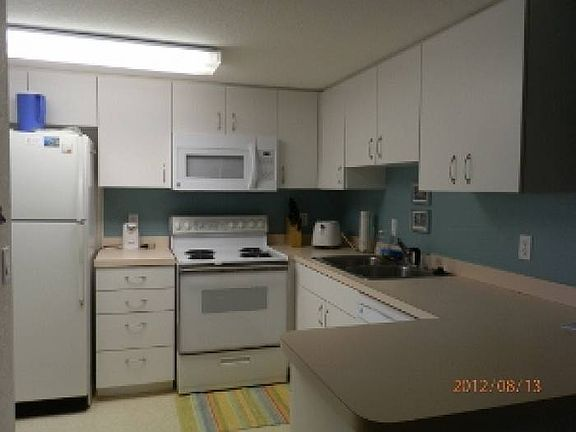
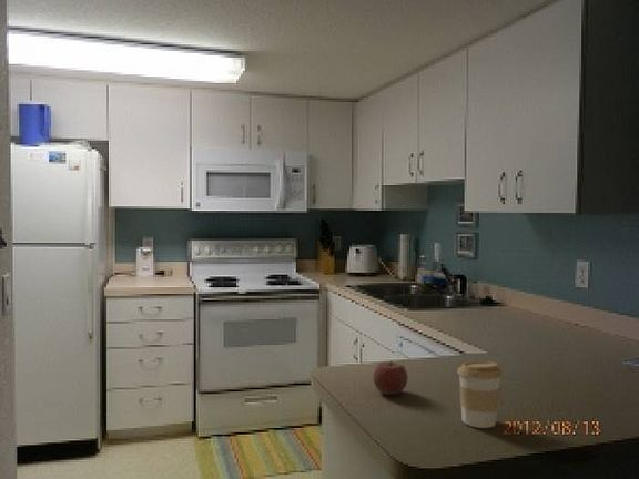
+ coffee cup (479, 391)
+ apple (389, 376)
